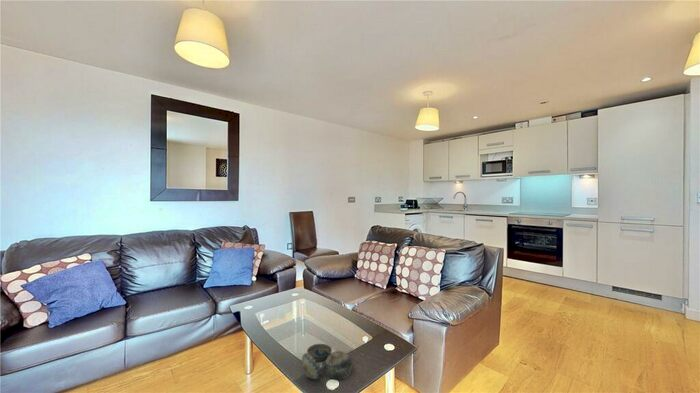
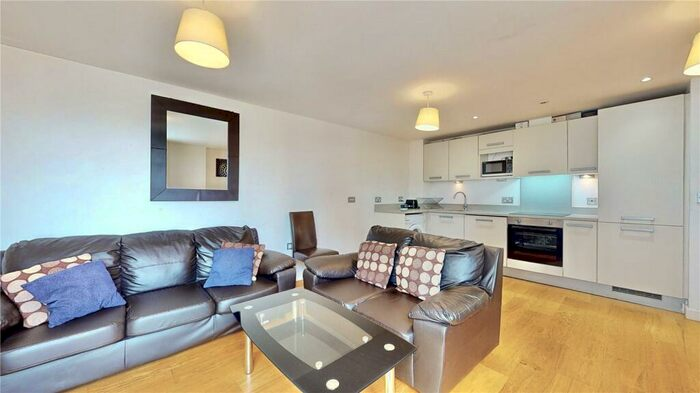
- decorative bowl (326, 356)
